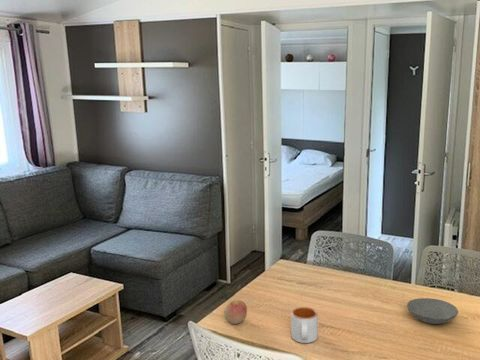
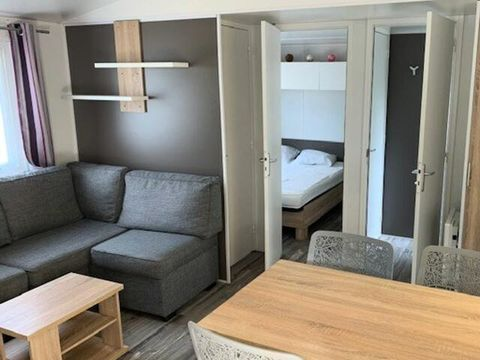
- apple (235, 311)
- bowl (431, 312)
- mug (304, 326)
